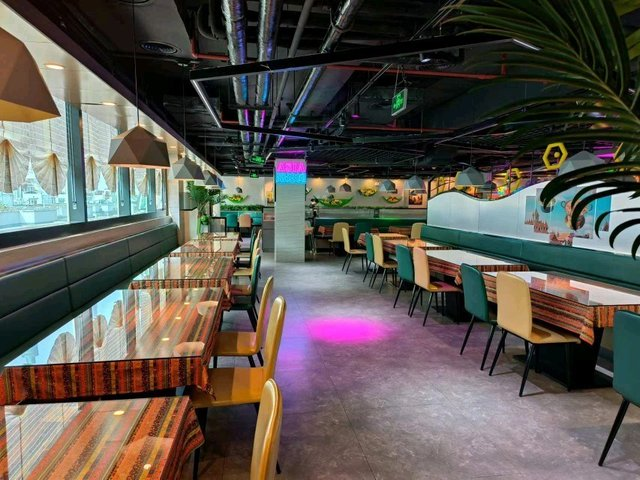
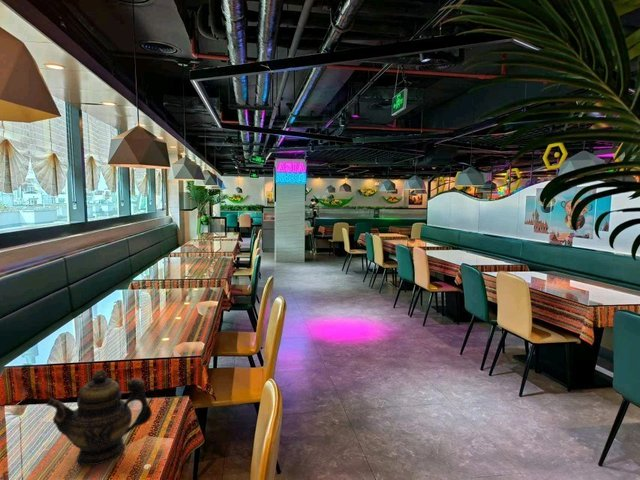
+ teapot (101, 411)
